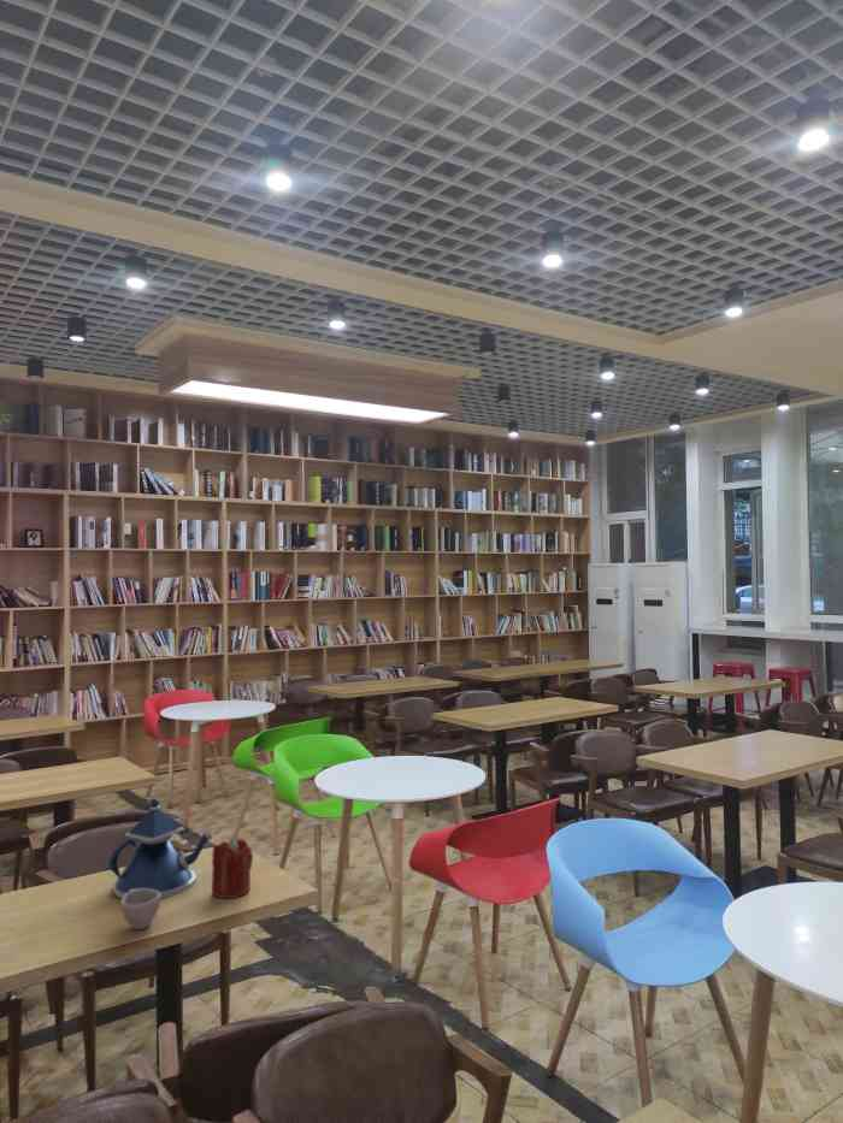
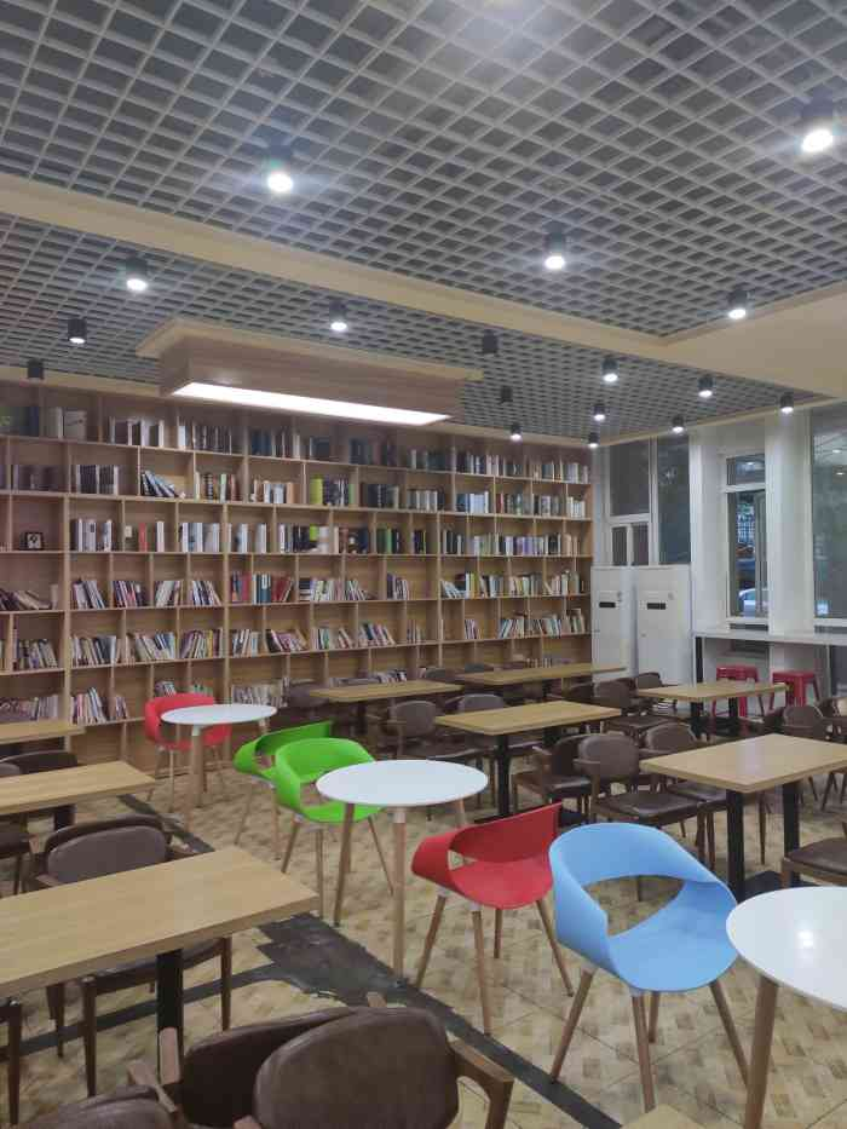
- cup (137, 909)
- candle (231, 863)
- teapot (158, 841)
